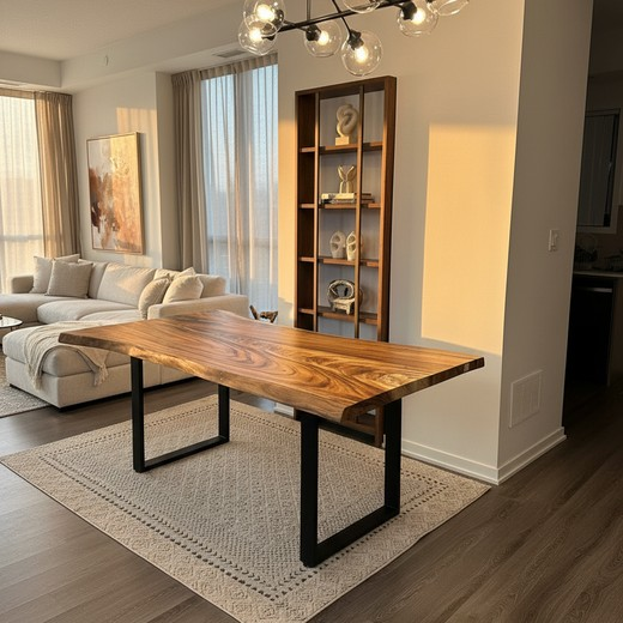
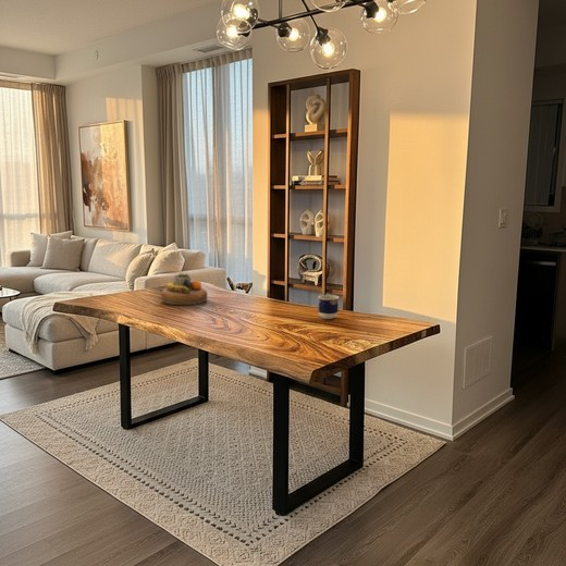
+ cup (327, 307)
+ decorative bowl (184, 286)
